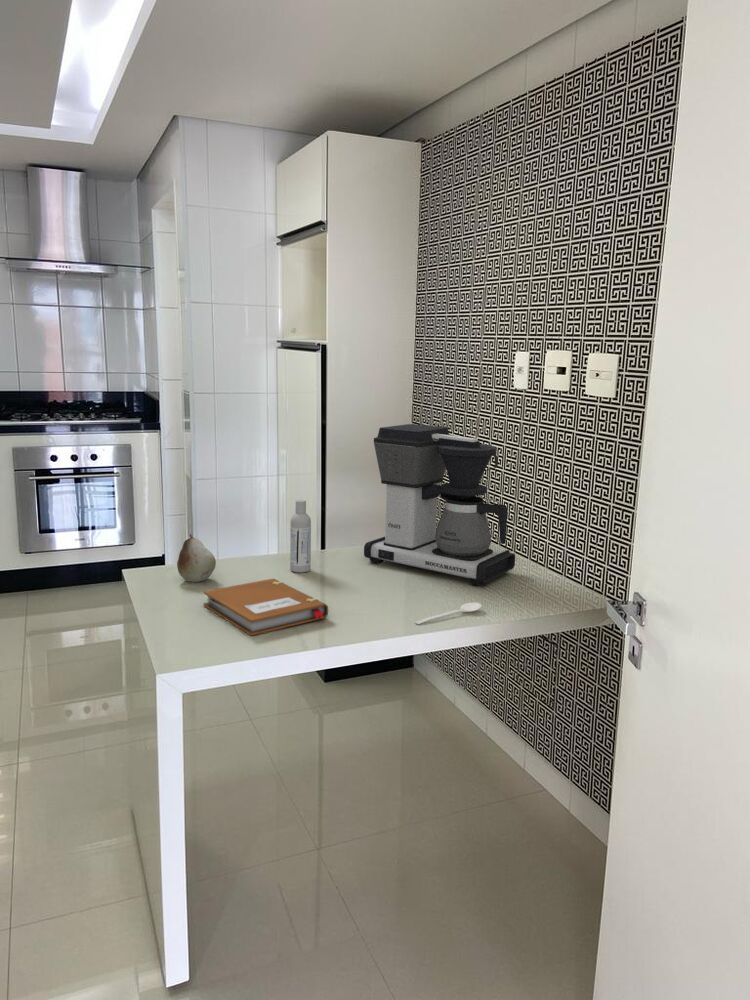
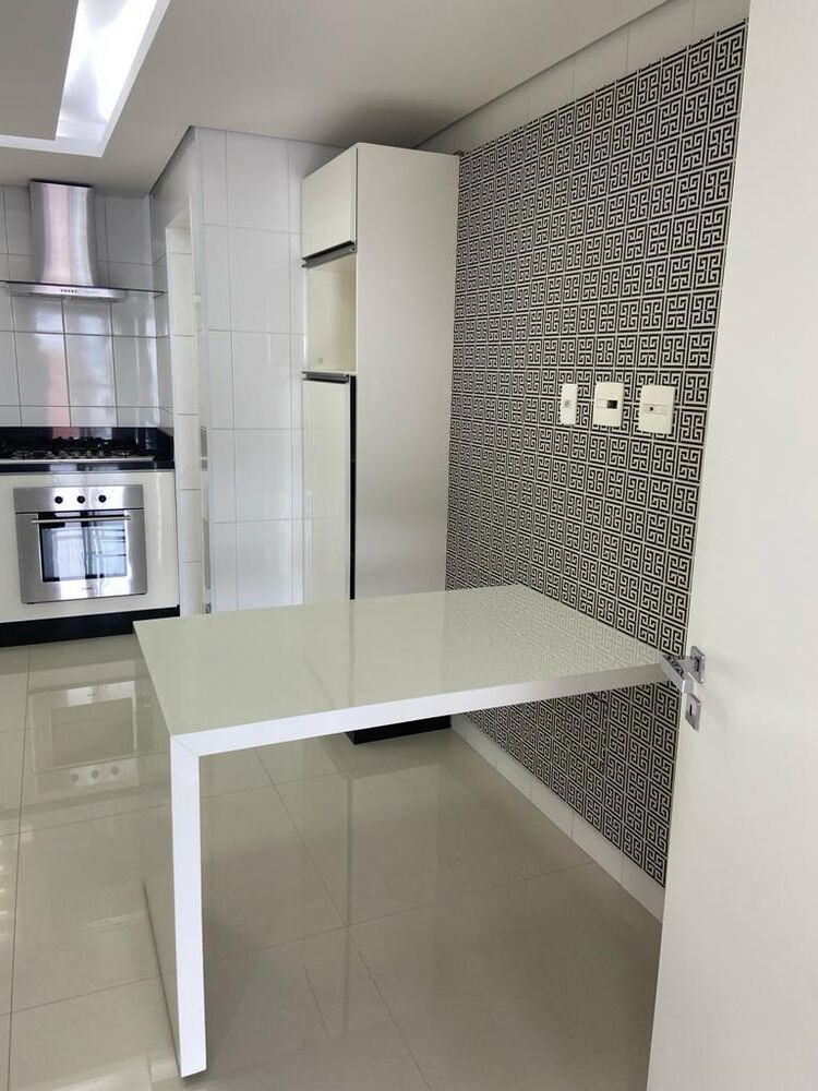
- notebook (266, 604)
- stirrer (448, 613)
- bottle (300, 535)
- fruit (196, 558)
- coffee maker (443, 499)
